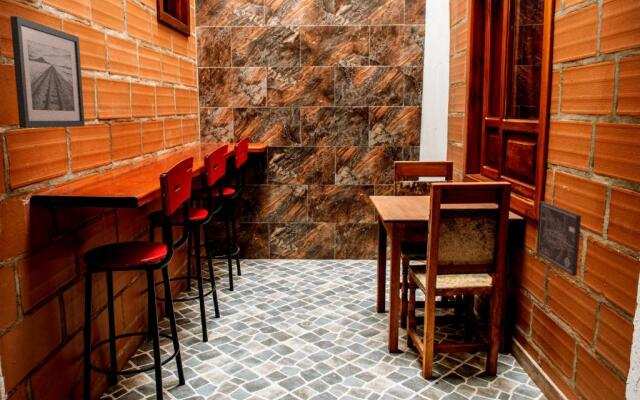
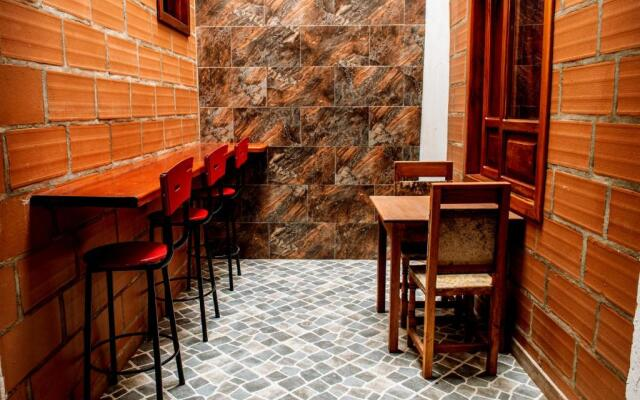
- wall art (556, 236)
- wall art (52, 78)
